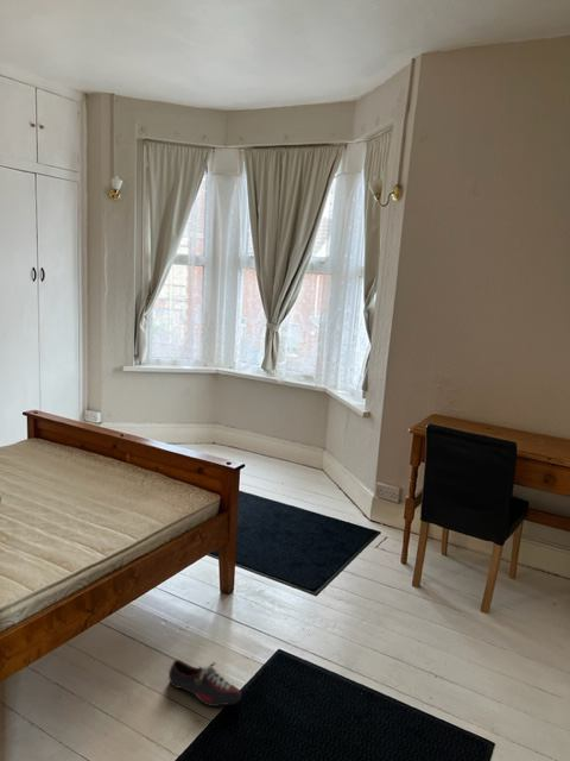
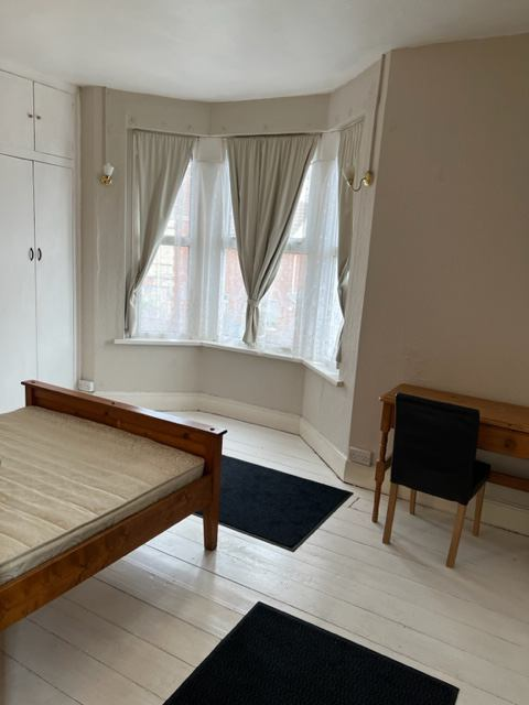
- shoe (204, 679)
